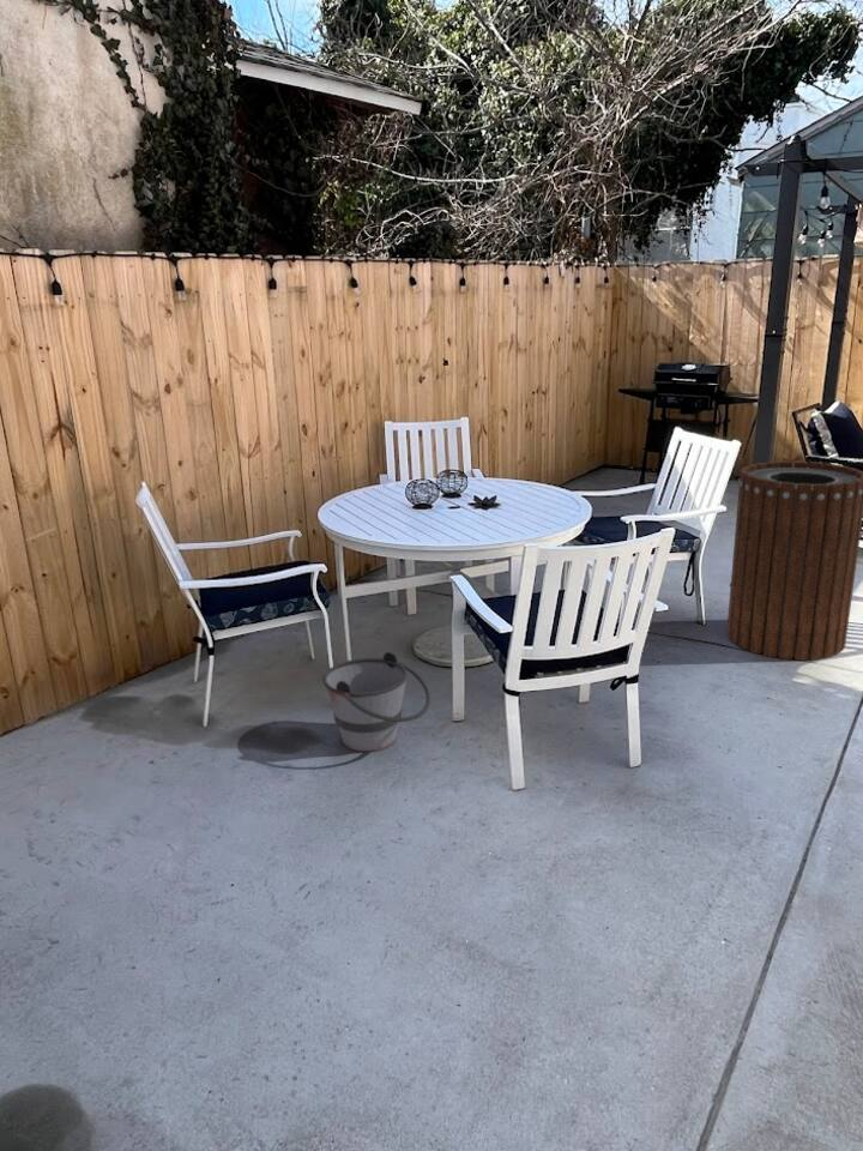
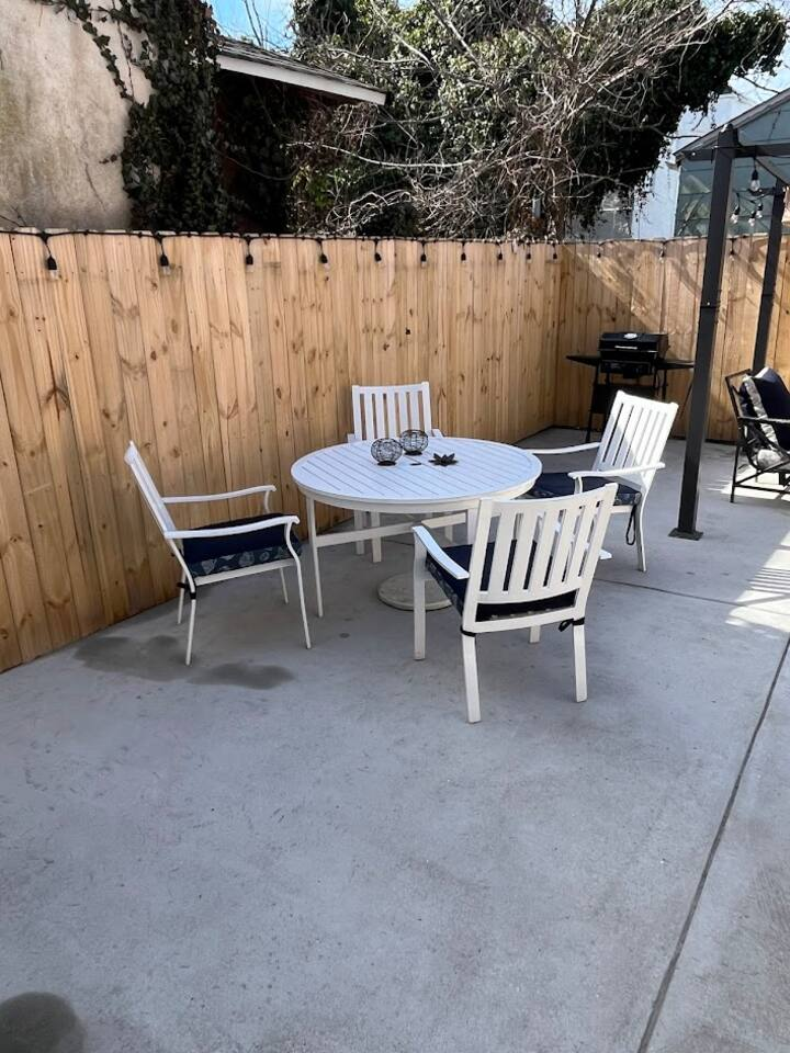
- trash can (792, 558)
- bucket (376, 704)
